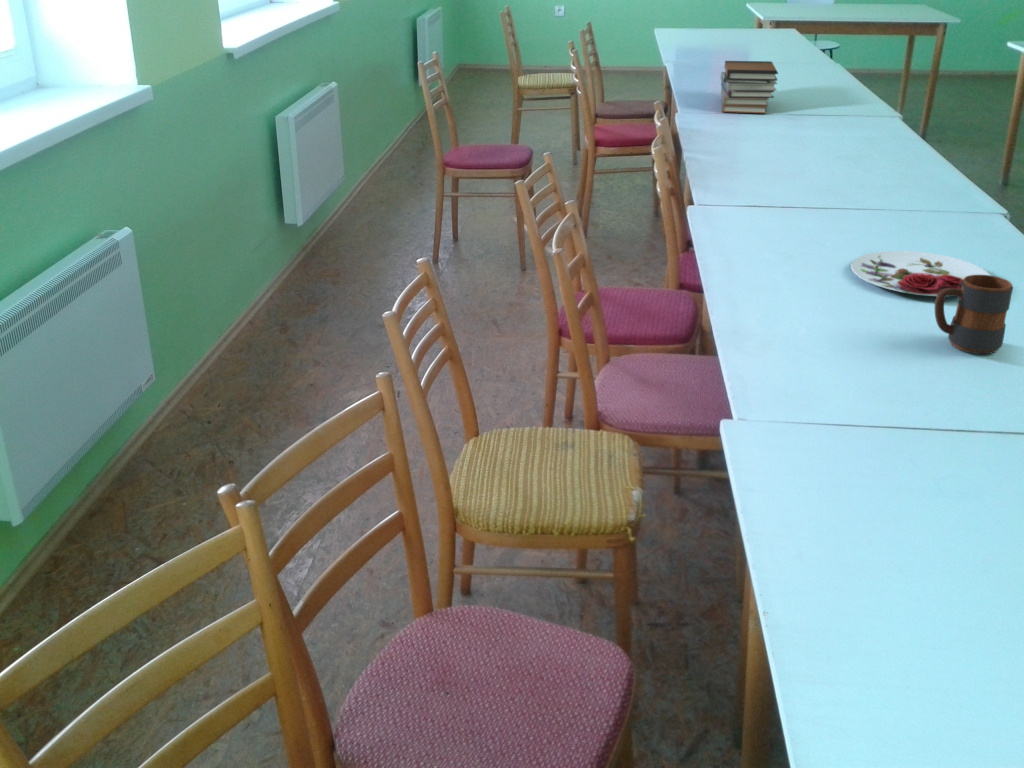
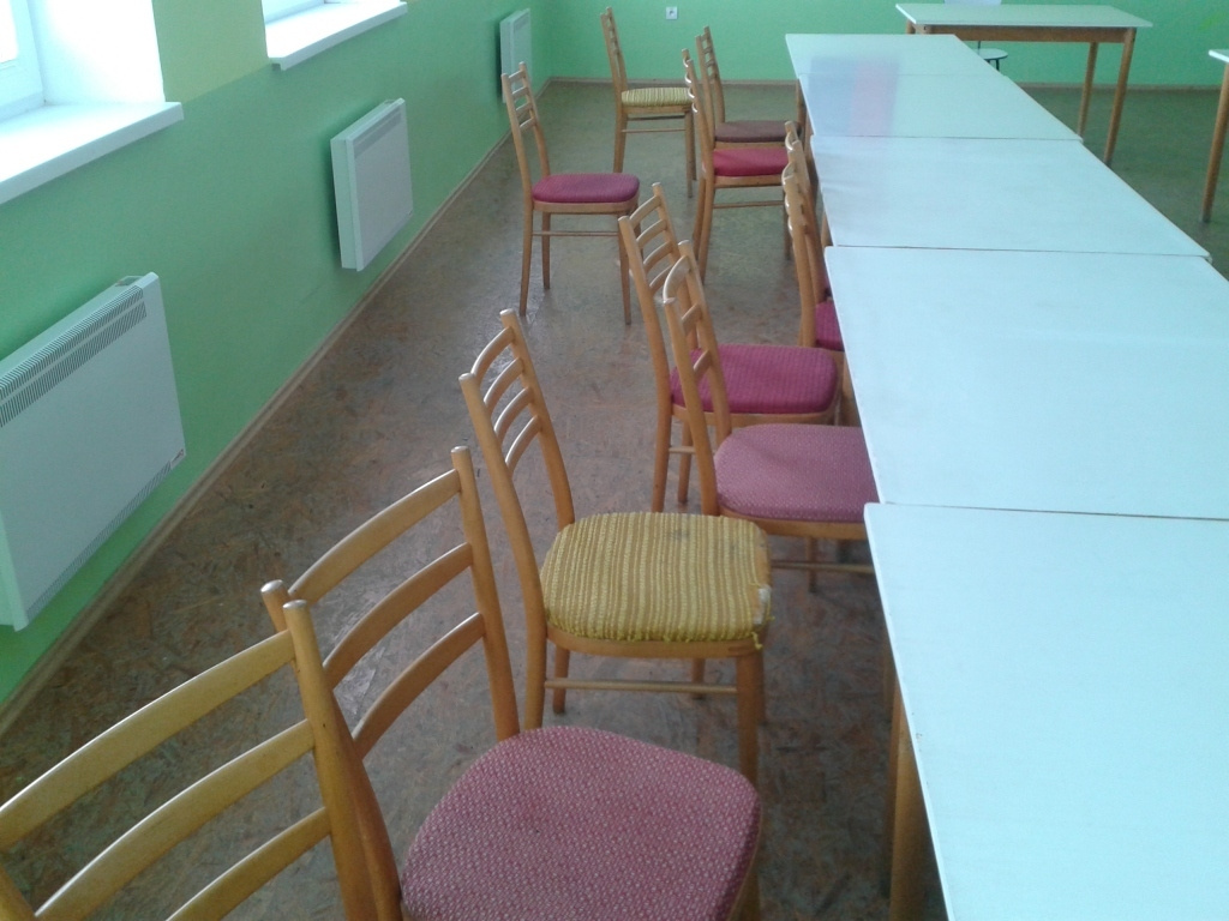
- book stack (747, 86)
- mug (970, 313)
- plate (920, 271)
